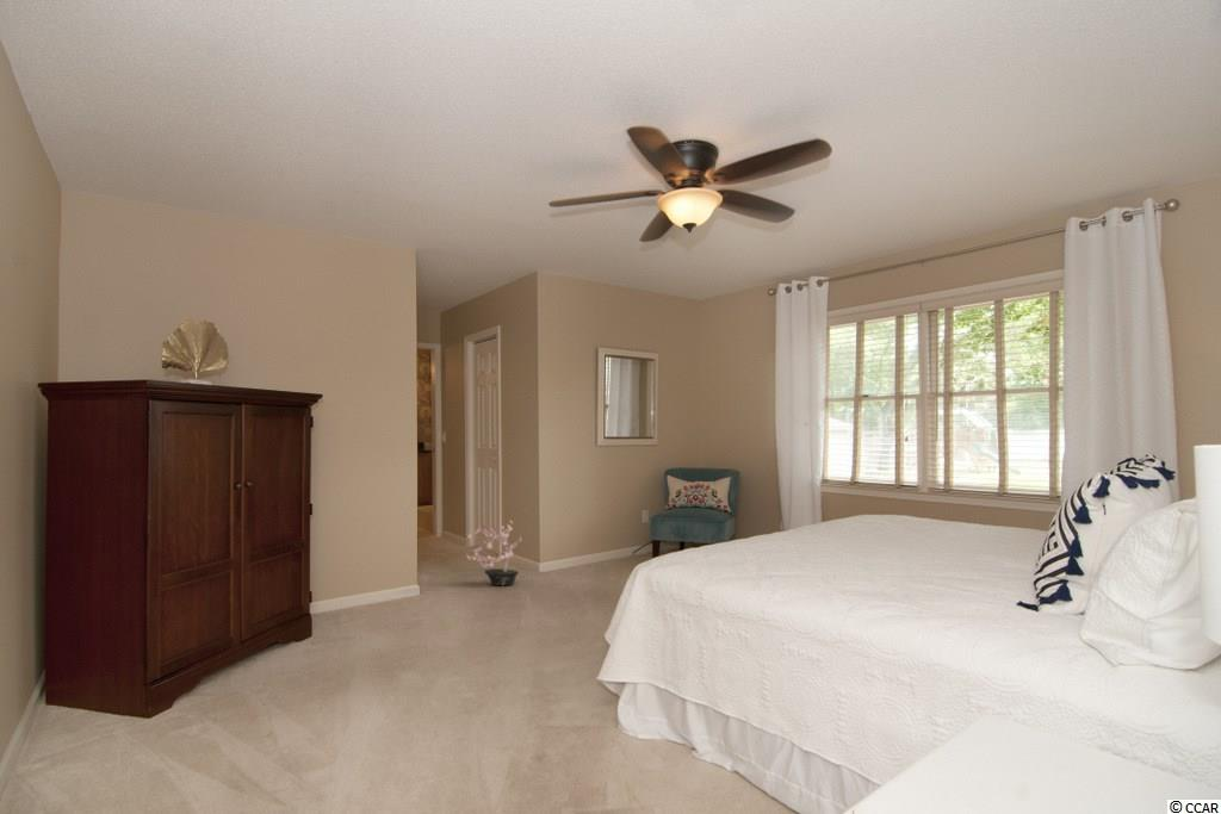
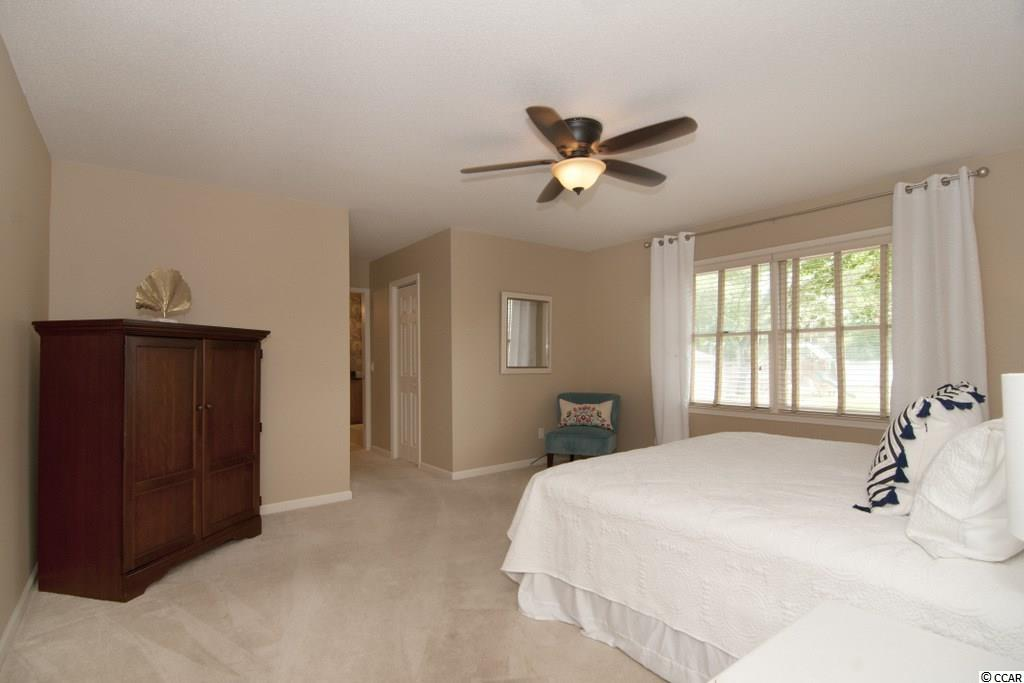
- potted plant (490, 557)
